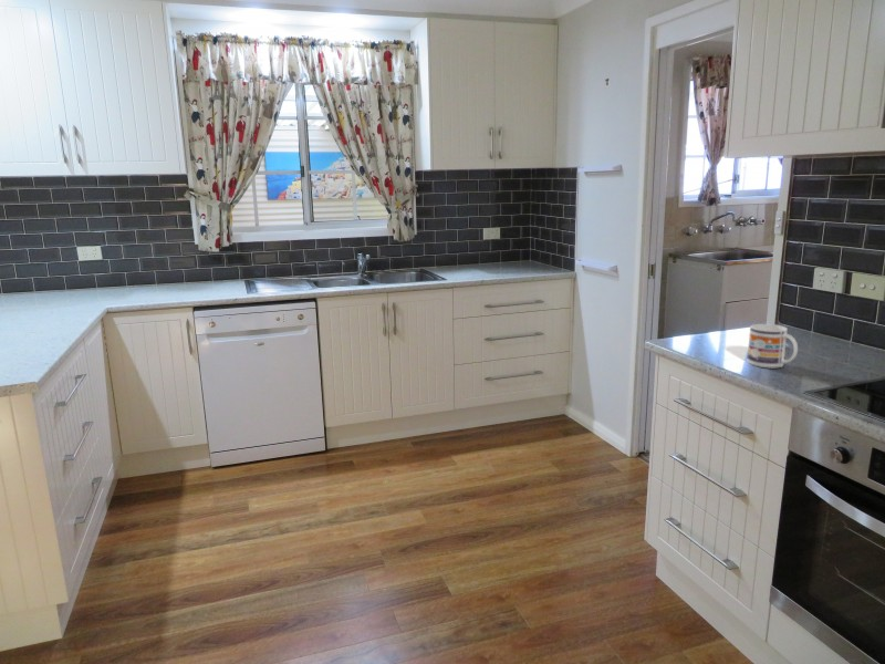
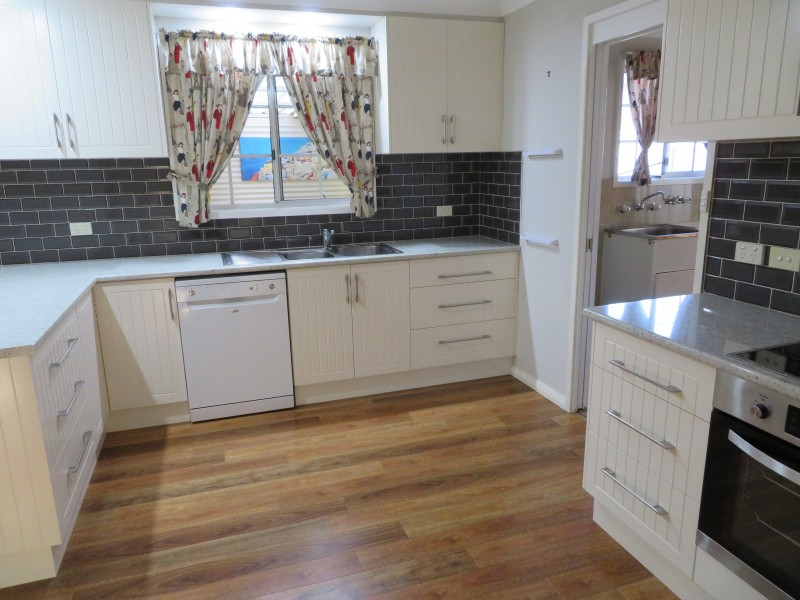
- mug (770, 346)
